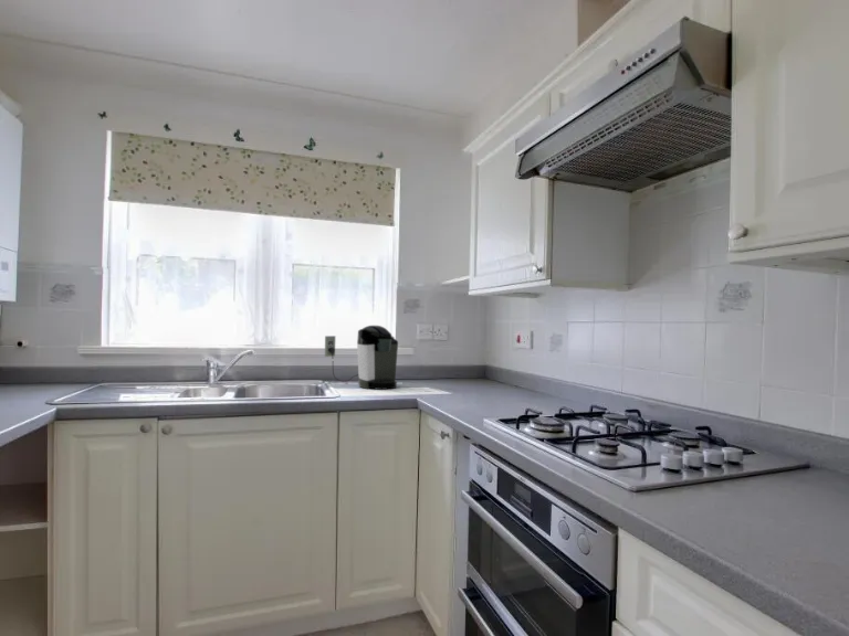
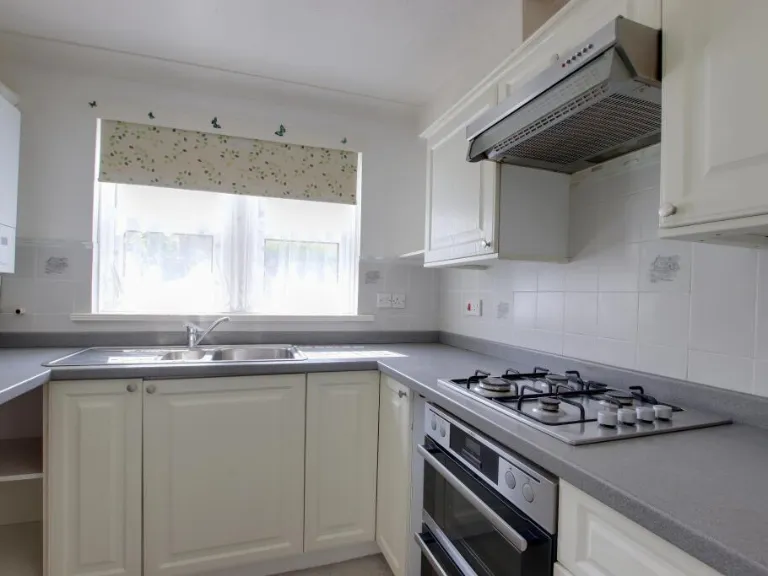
- coffee maker (367, 356)
